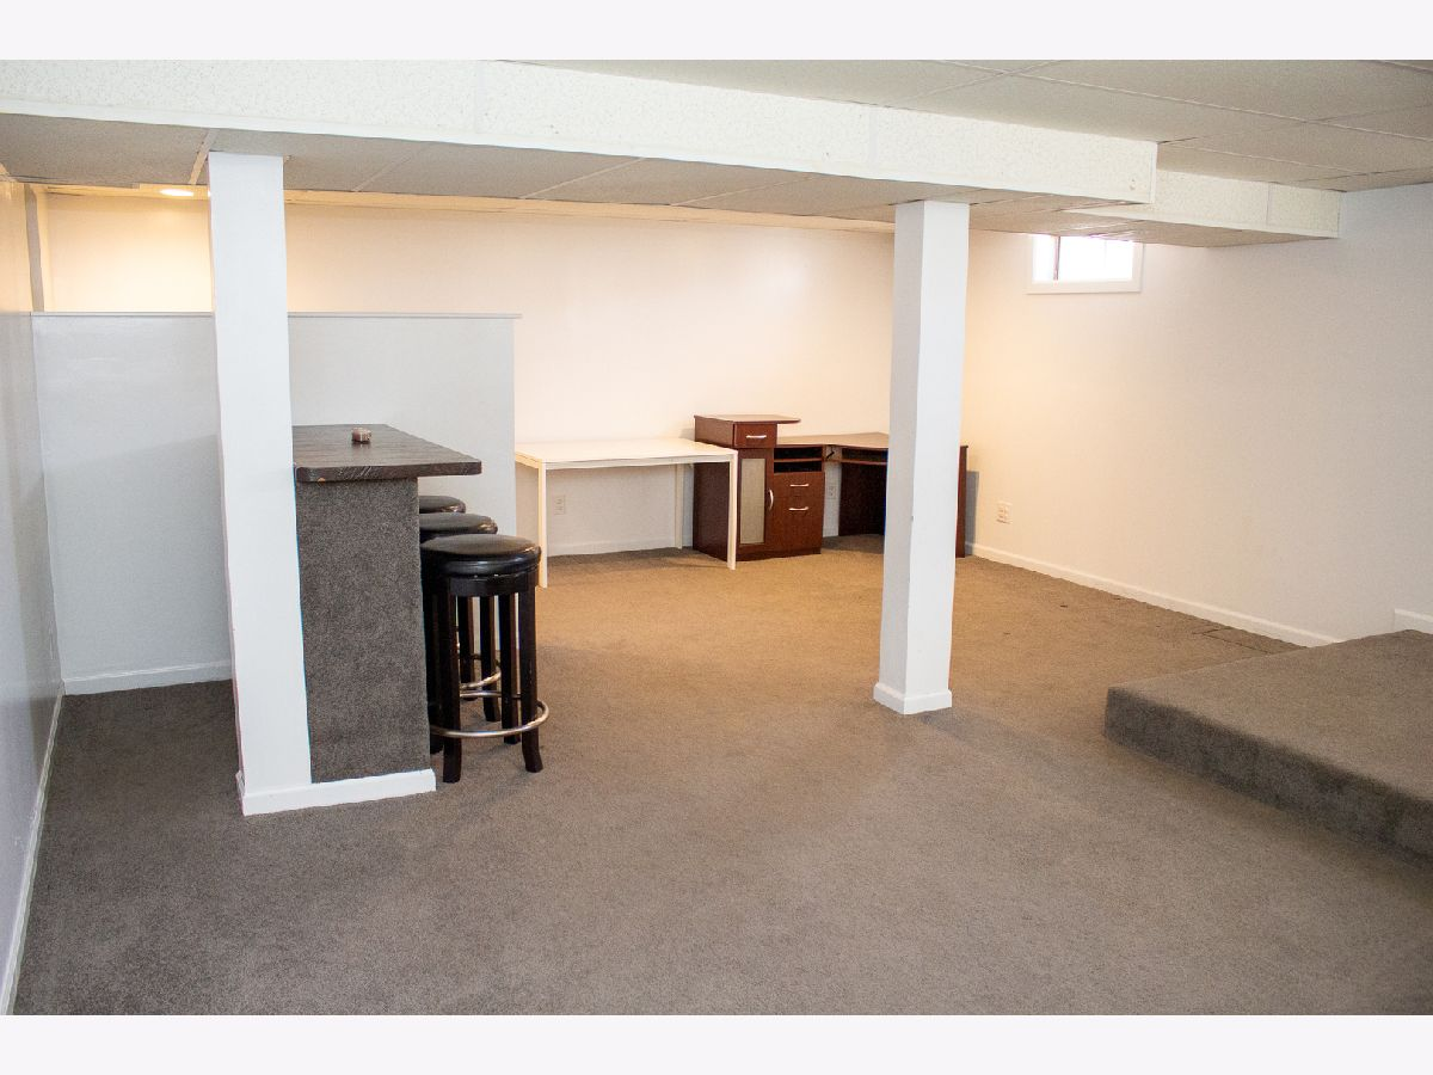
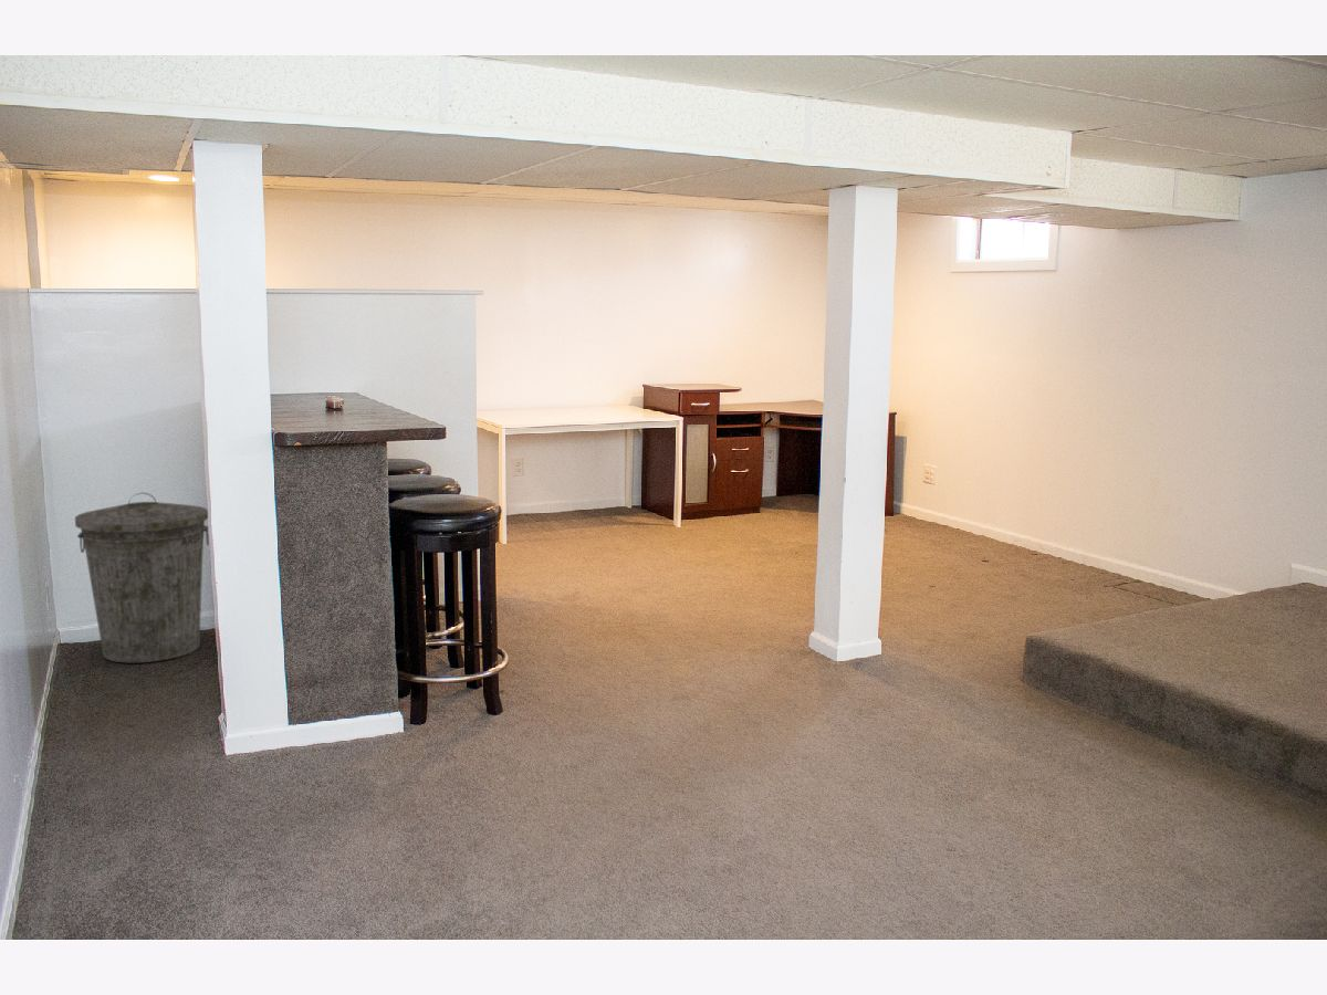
+ trash can (146, 572)
